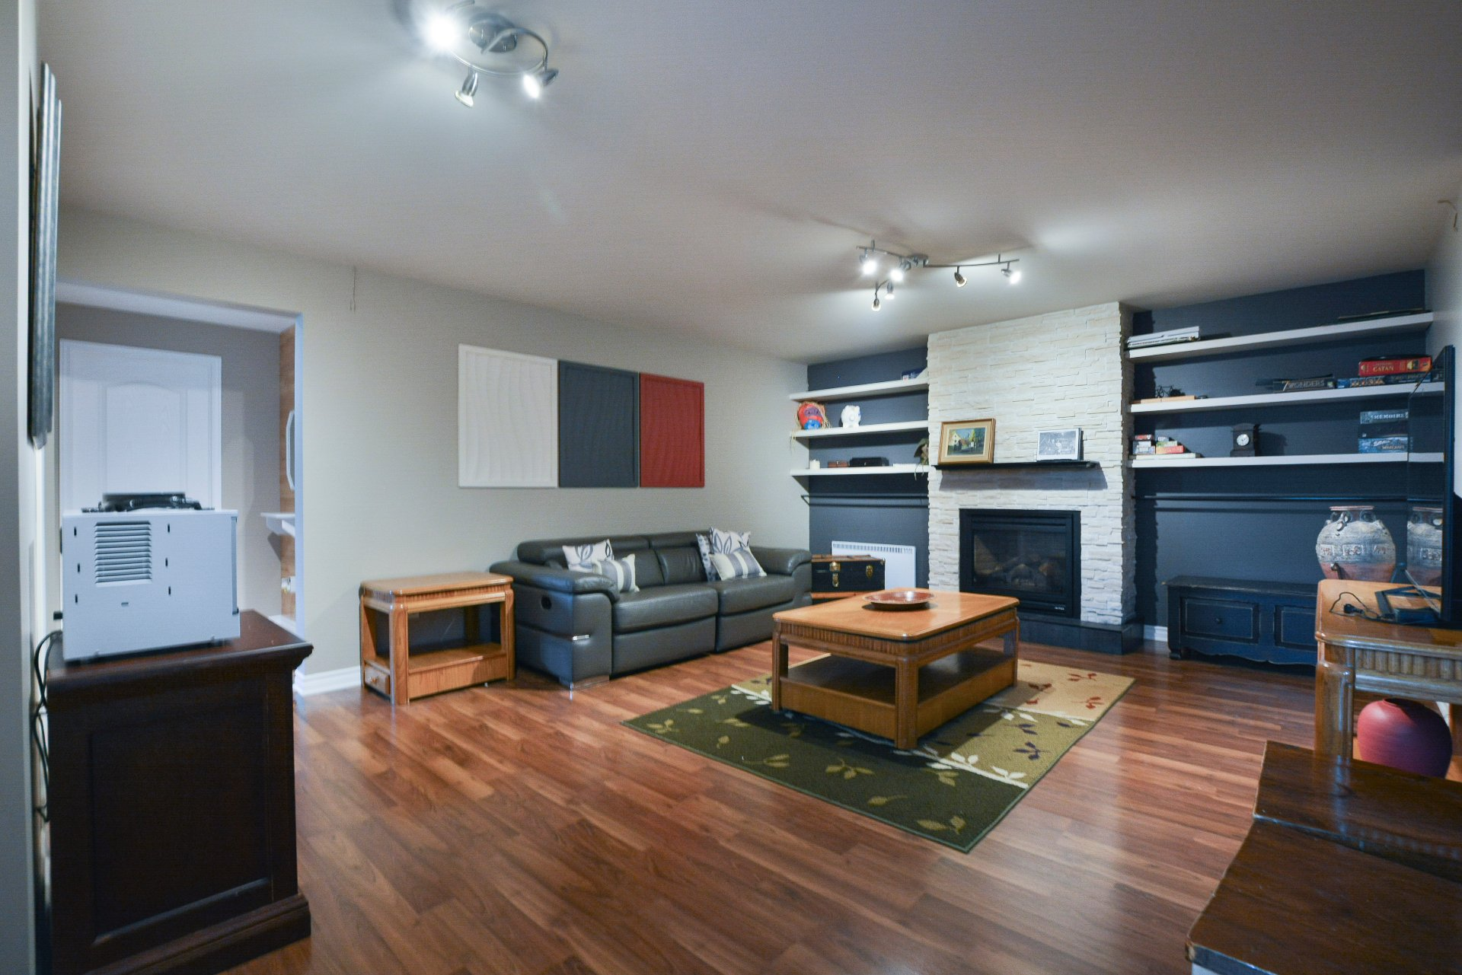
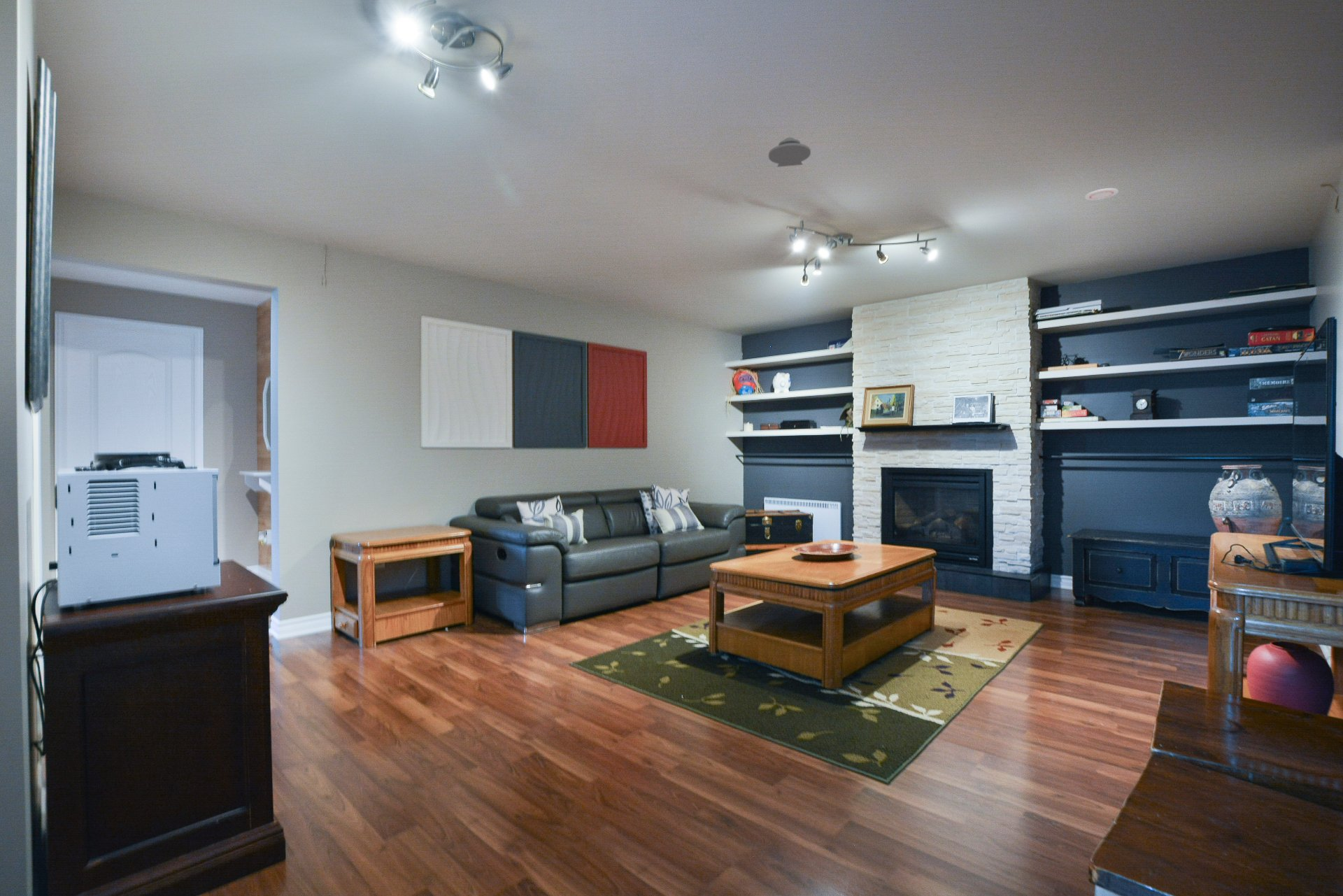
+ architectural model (789, 147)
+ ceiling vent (1101, 194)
